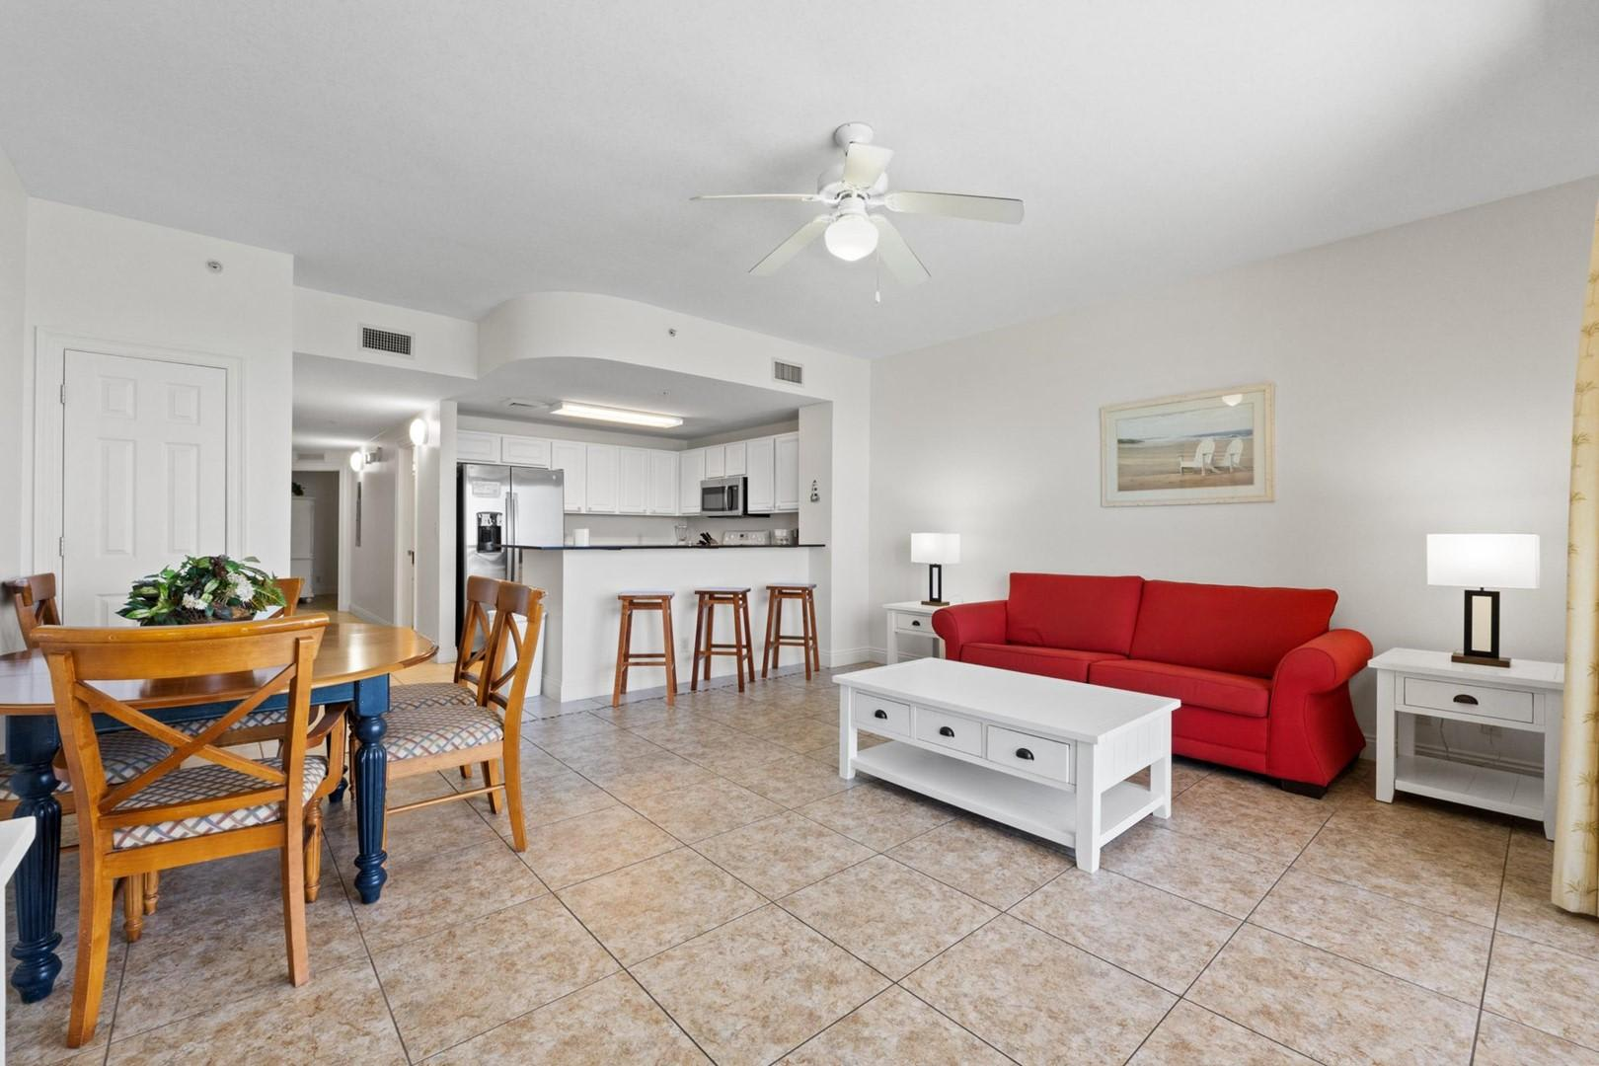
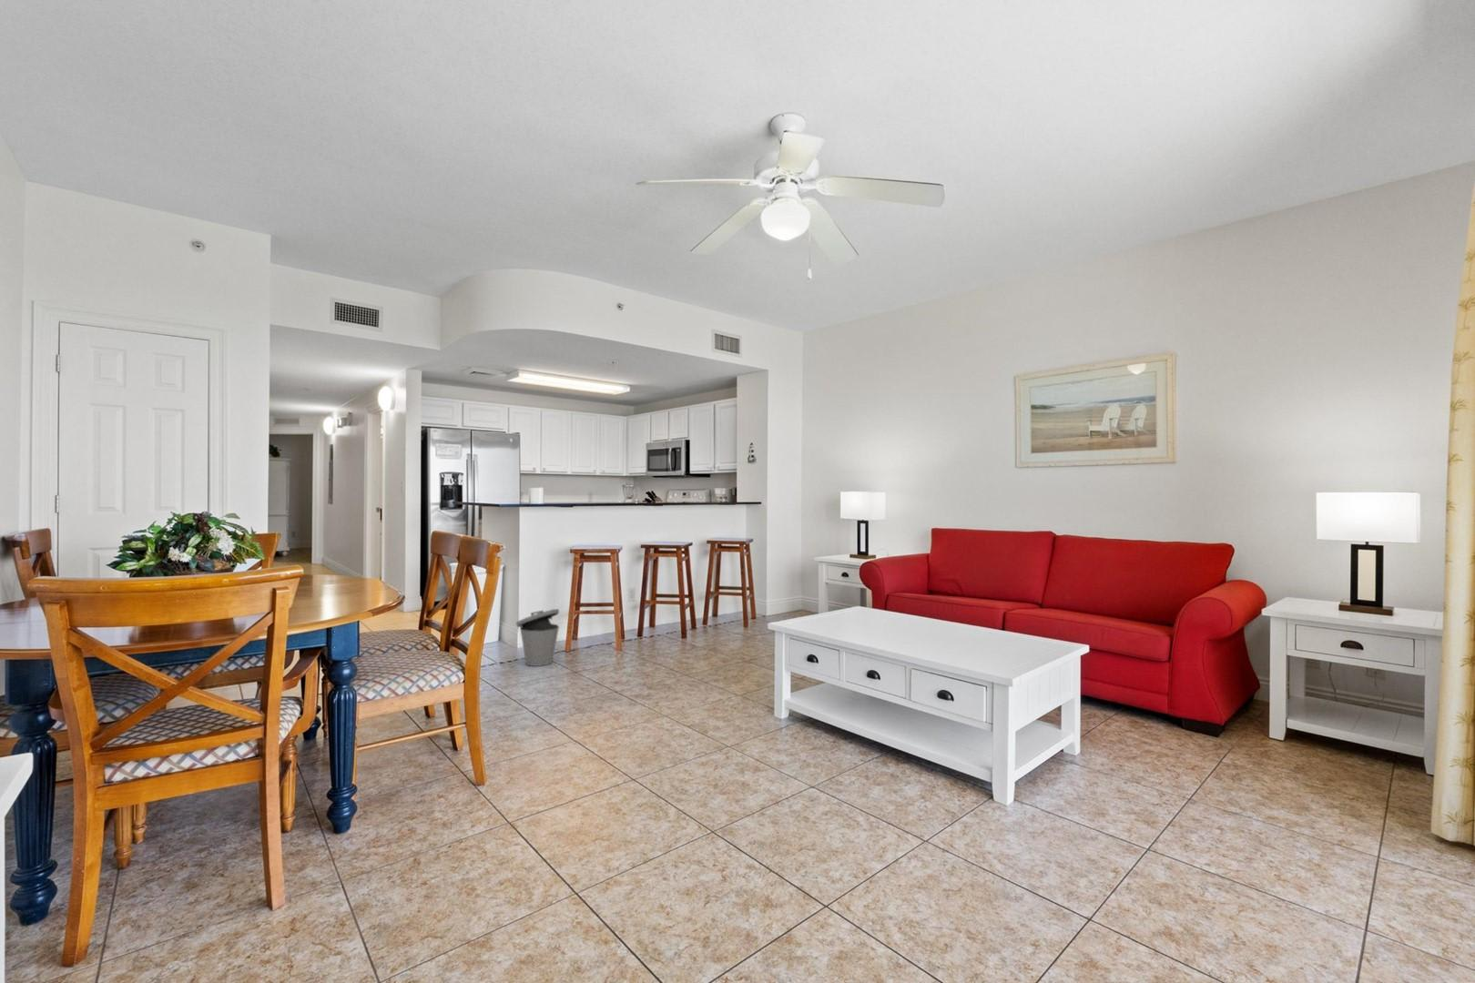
+ trash can (537, 634)
